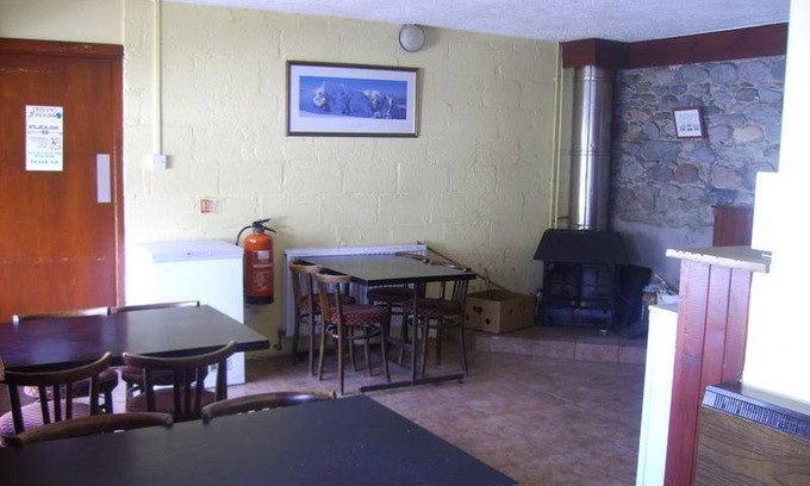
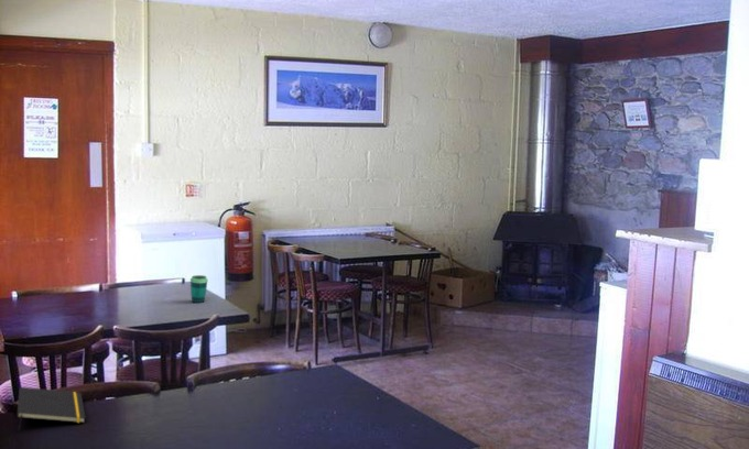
+ notepad (51, 404)
+ cup (198, 288)
